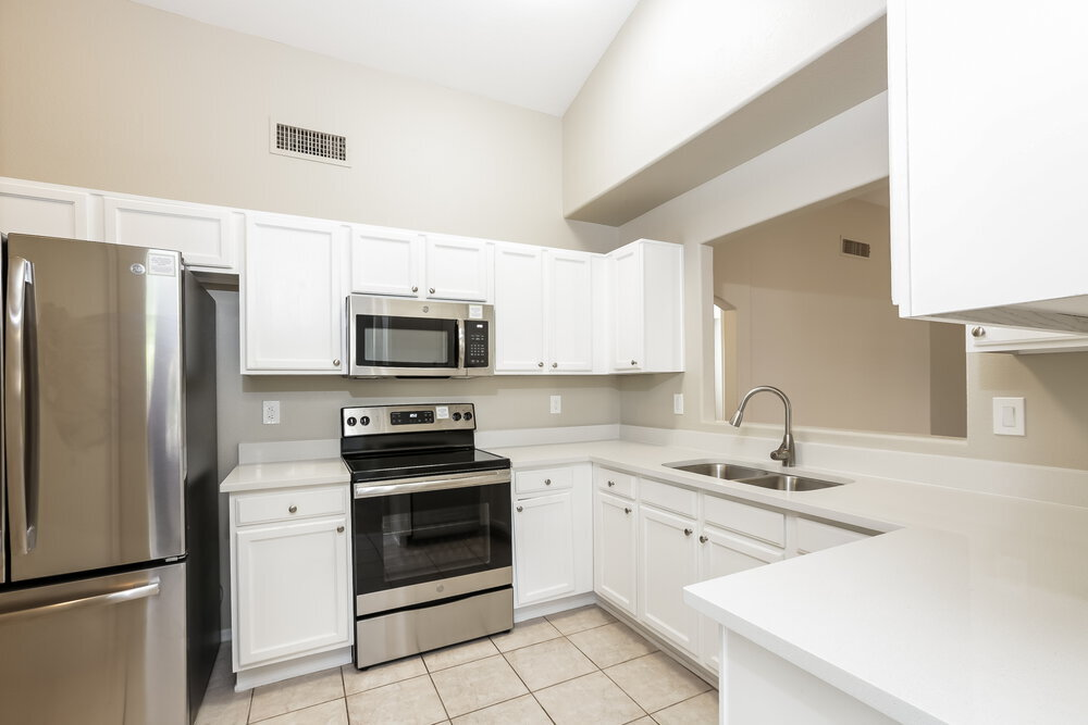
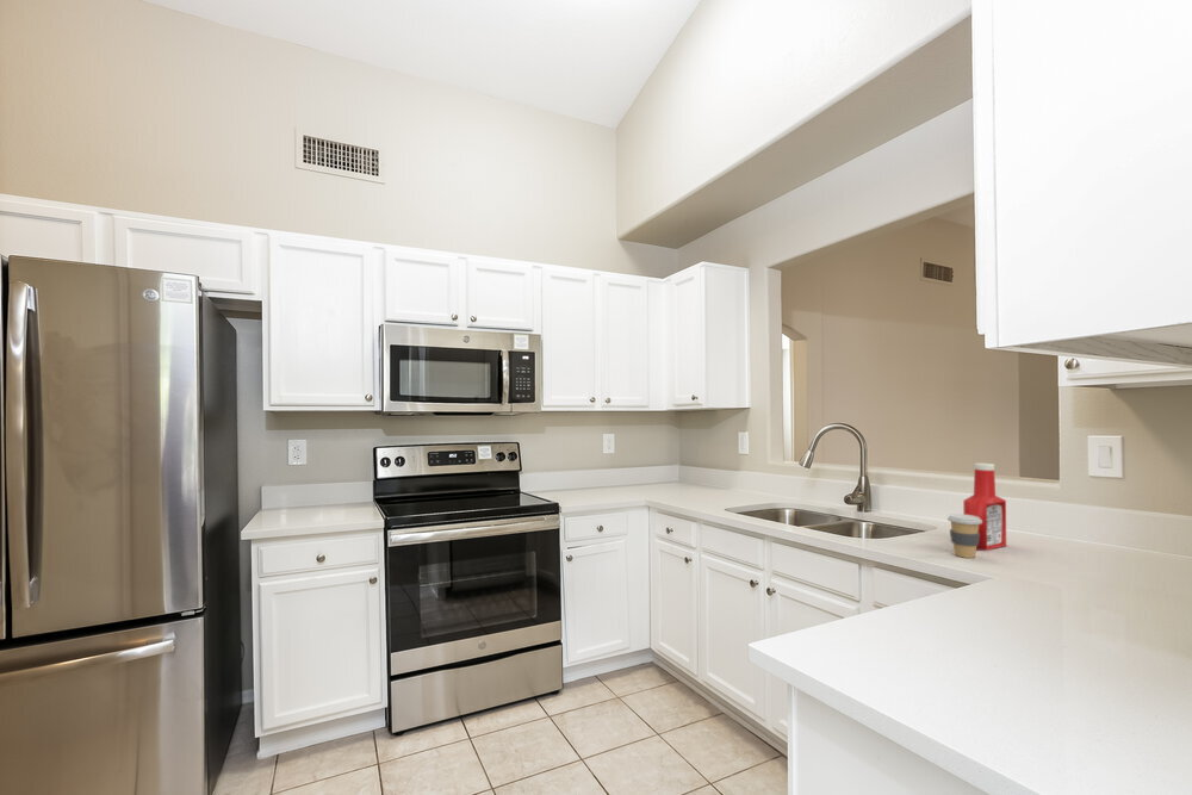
+ soap bottle (985, 504)
+ coffee cup (964, 535)
